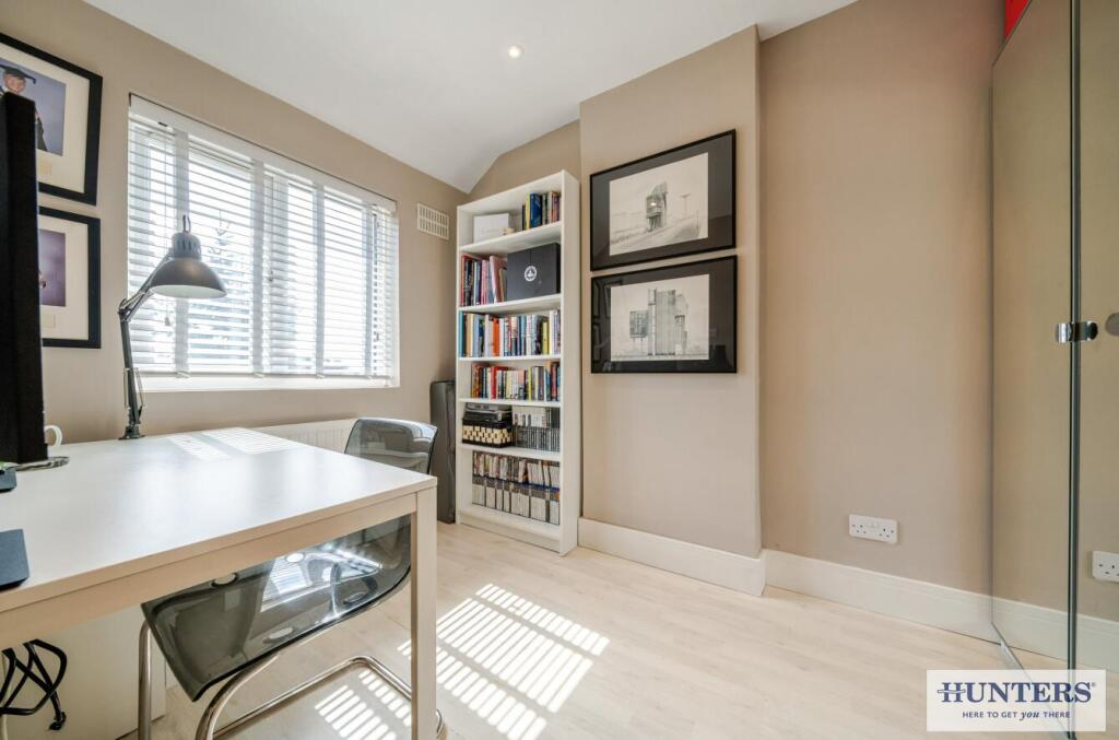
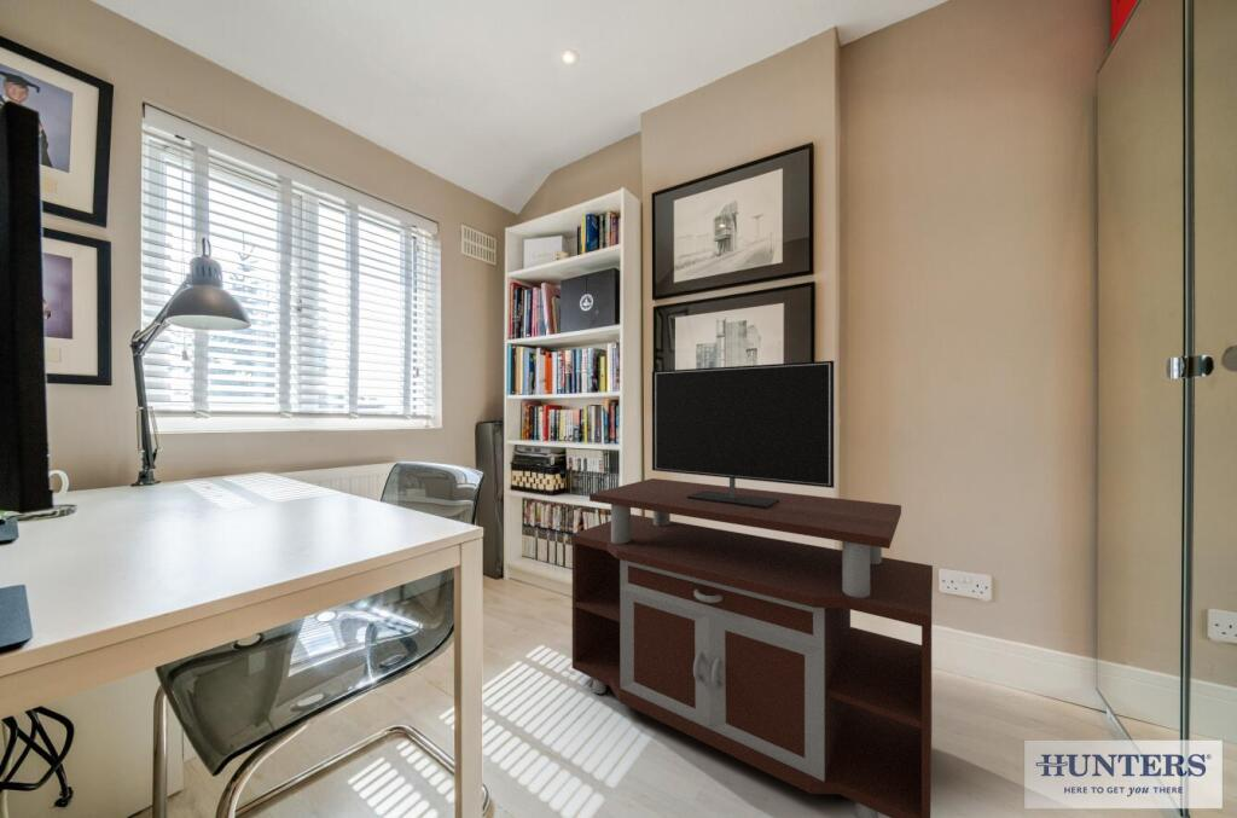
+ tv stand (731, 539)
